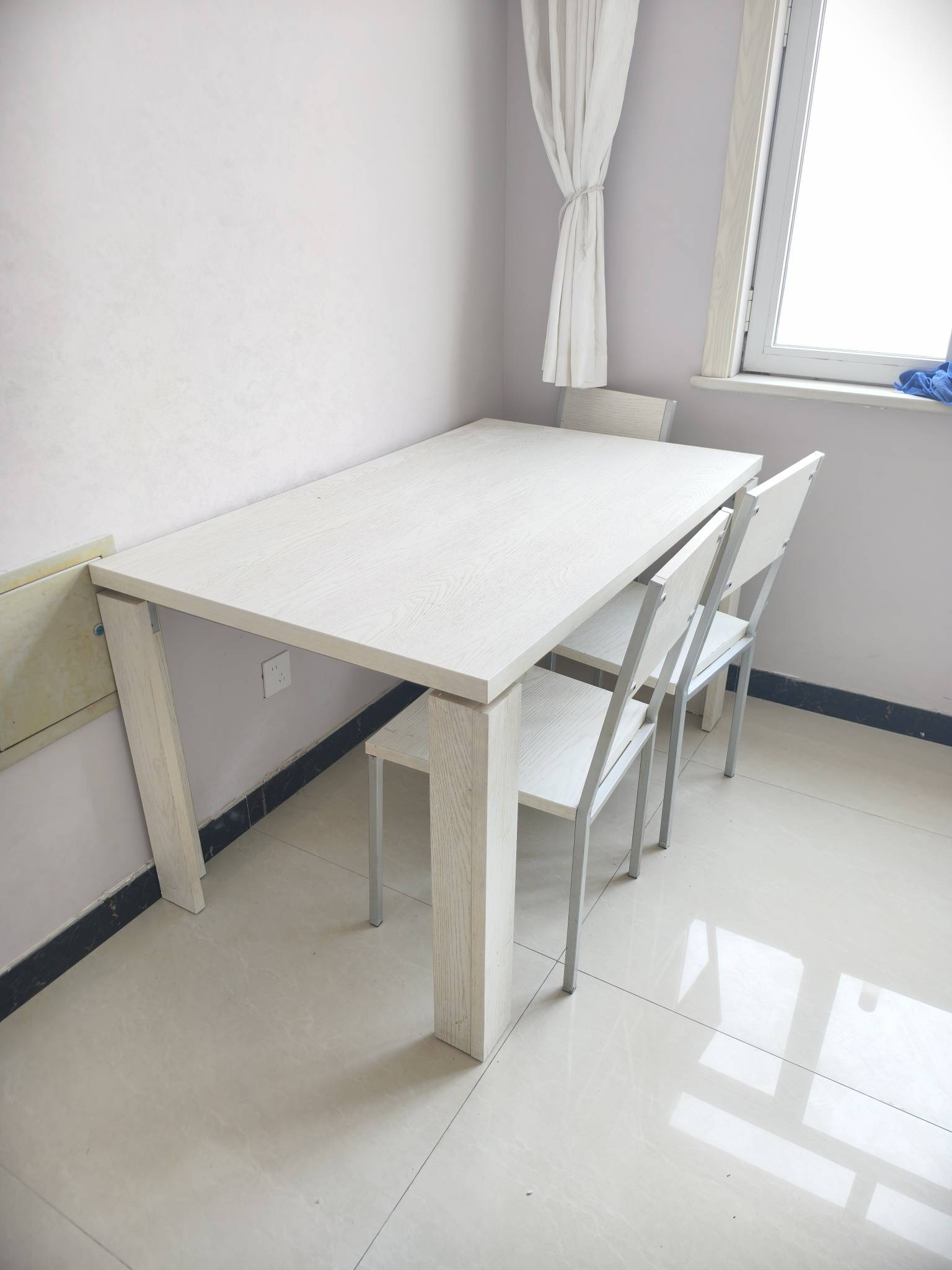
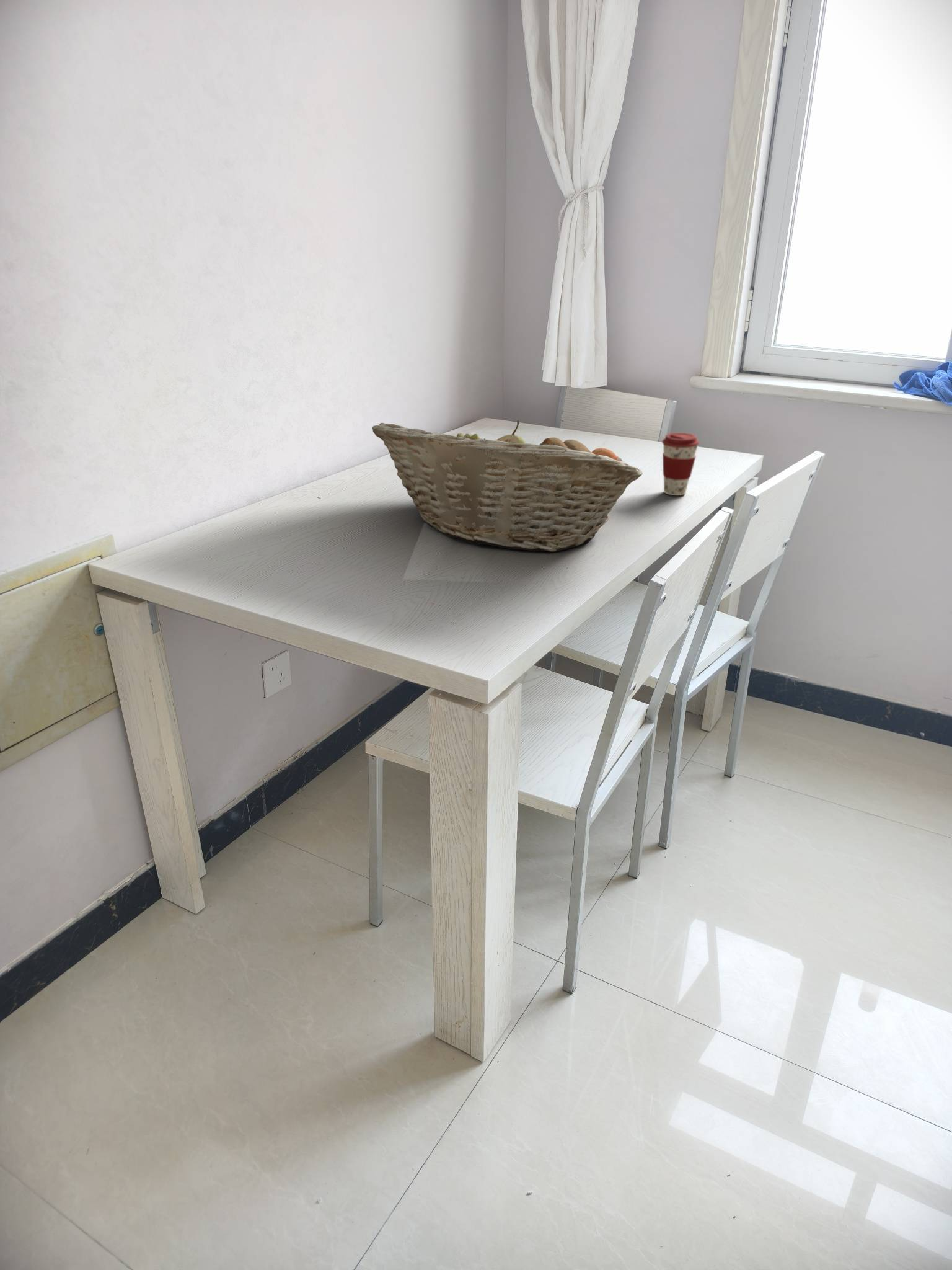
+ fruit basket (504, 471)
+ coffee cup (677, 464)
